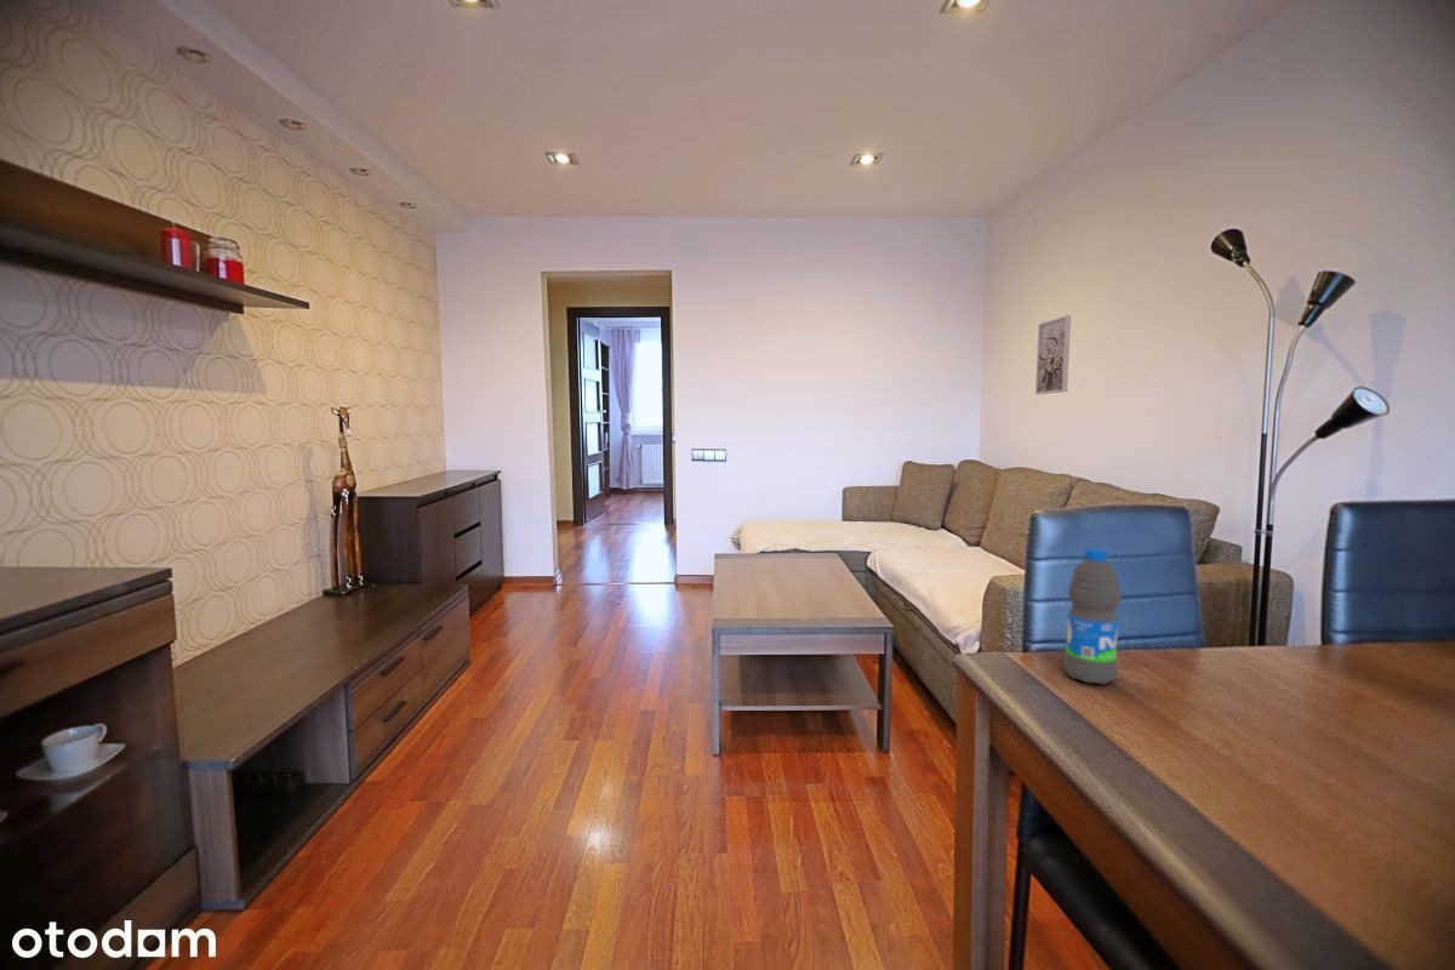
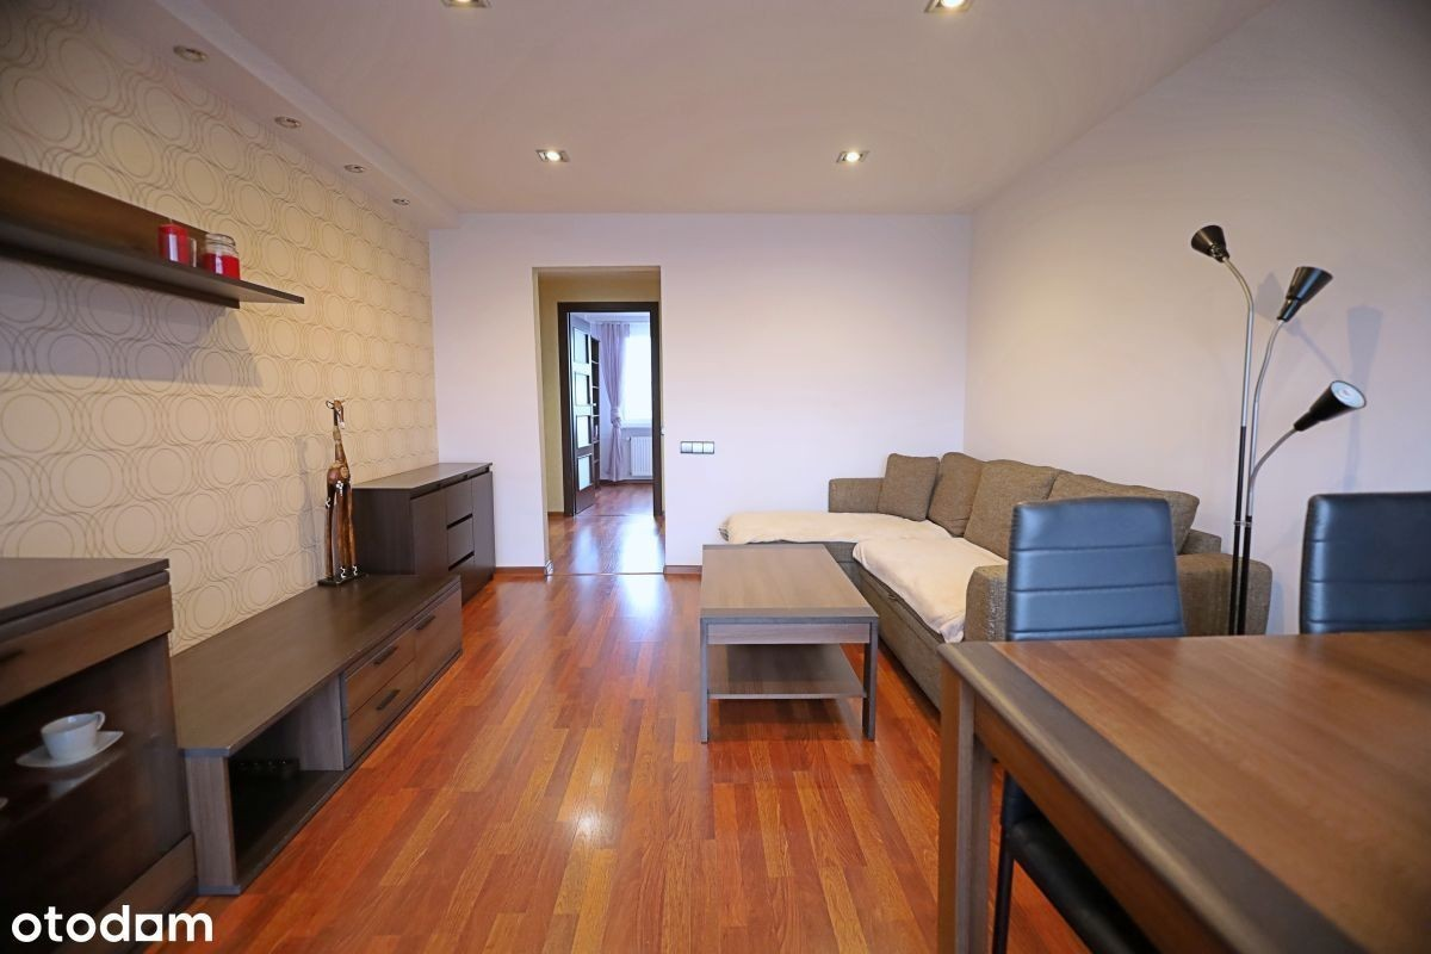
- wall art (1051, 356)
- water bottle (1092, 614)
